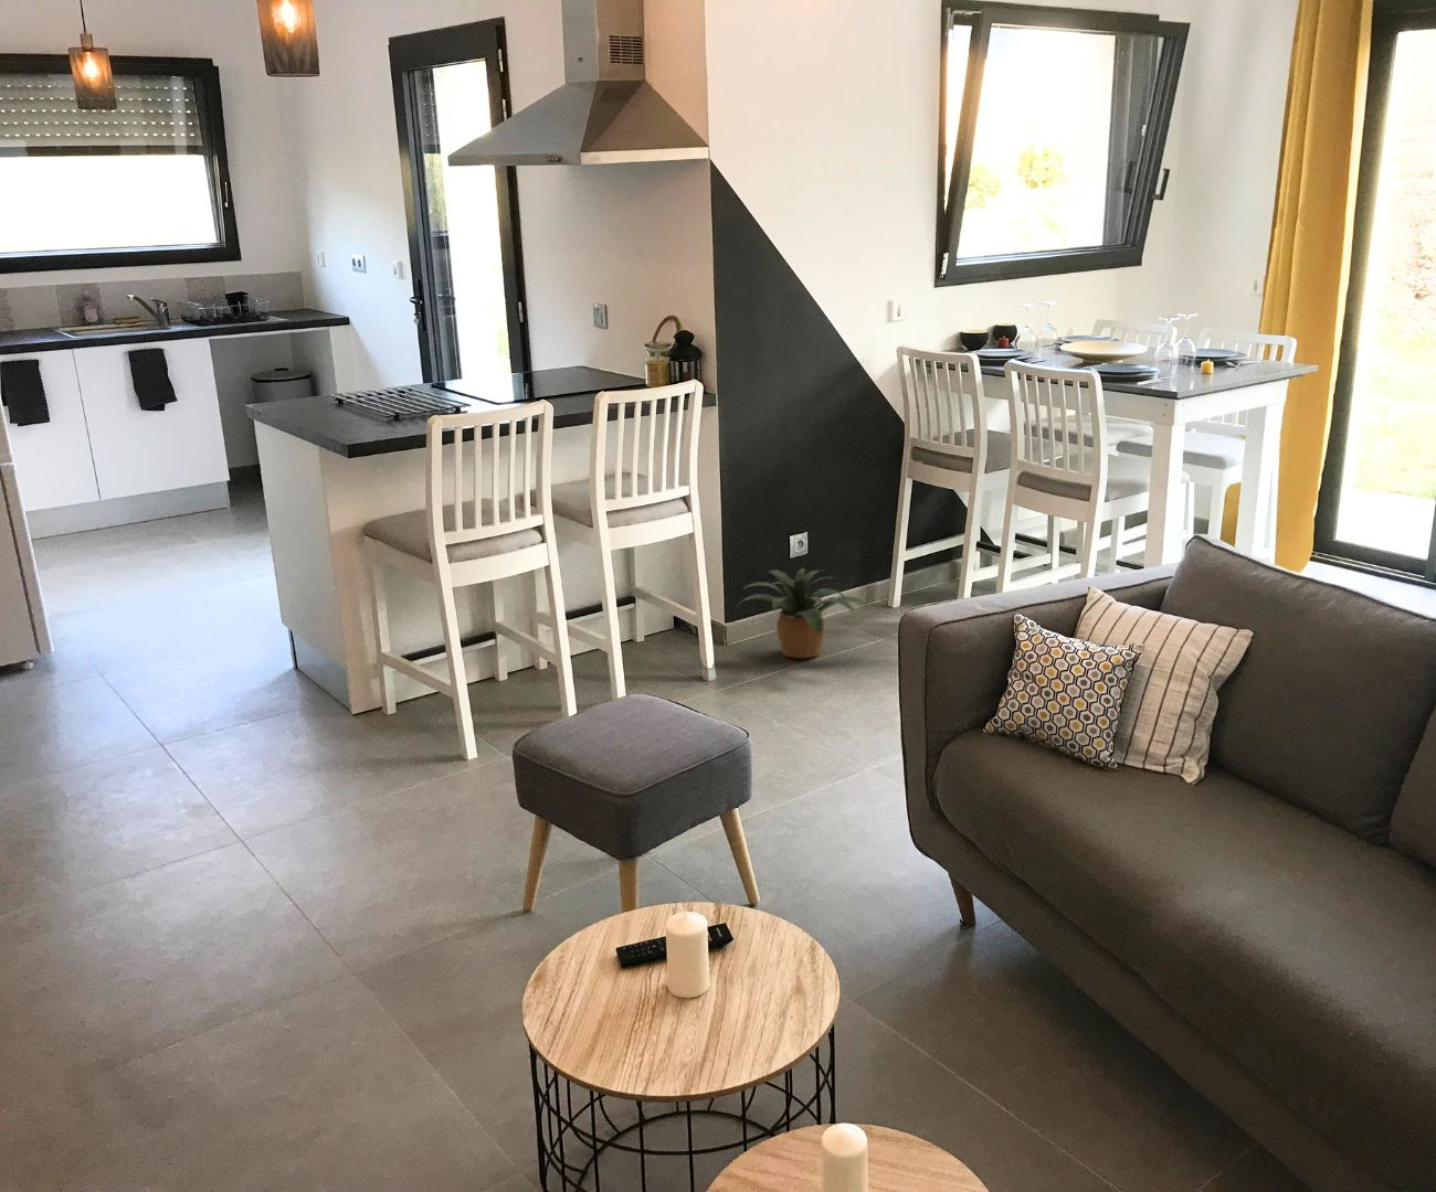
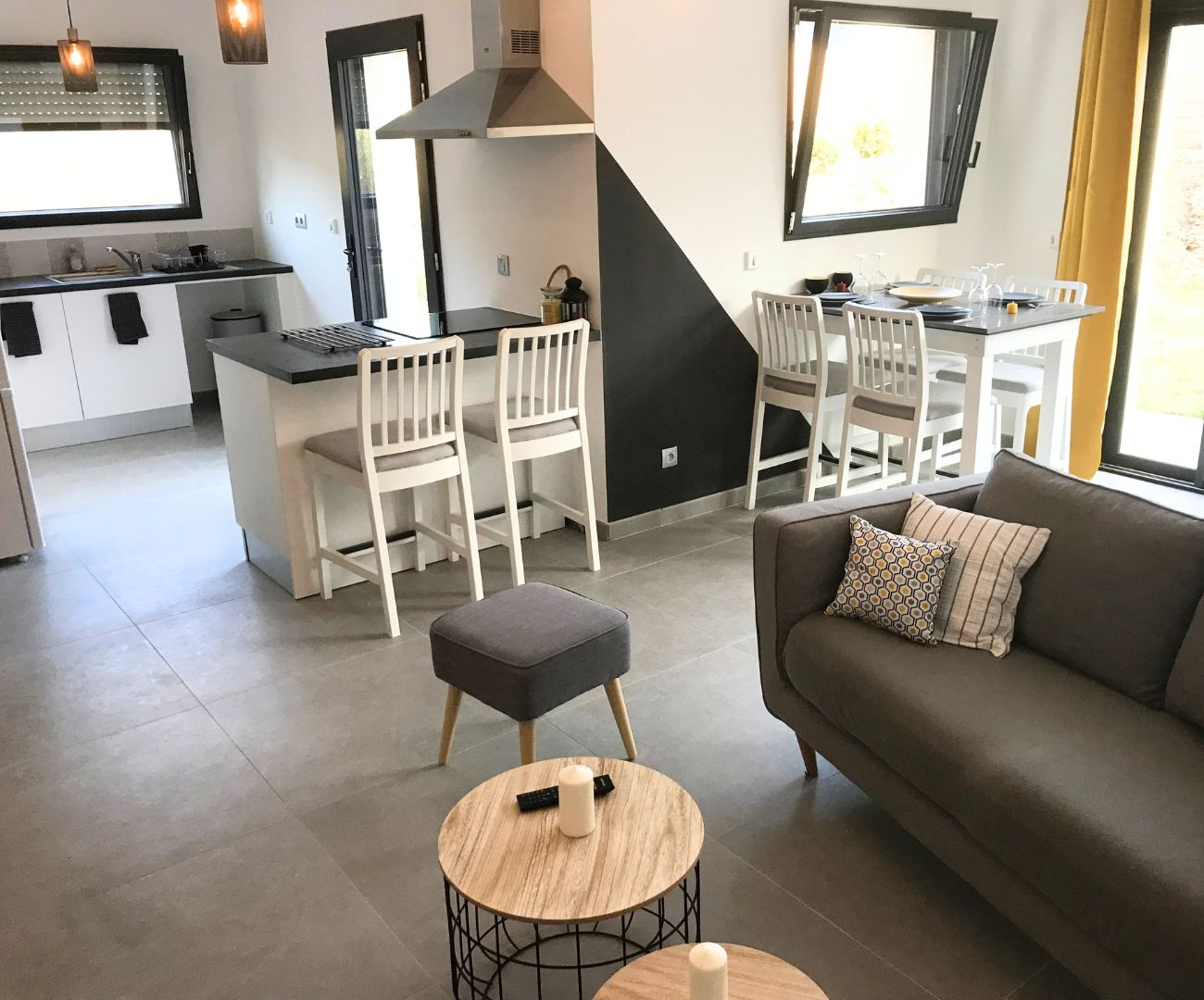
- potted plant (804, 611)
